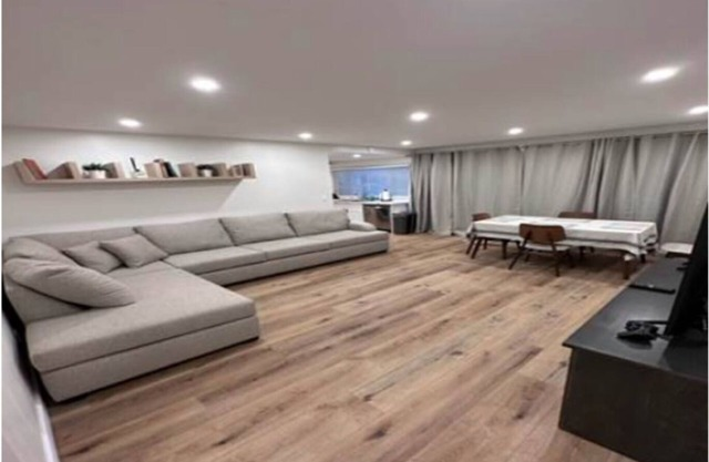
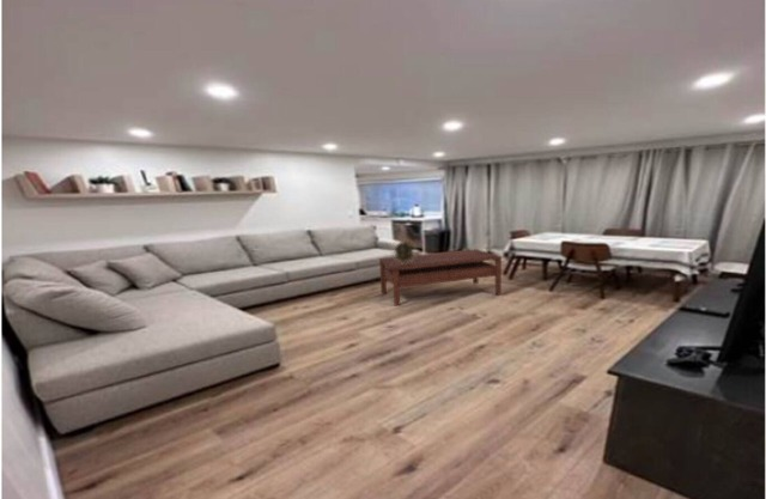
+ coffee table (439, 275)
+ decorative sphere (403, 250)
